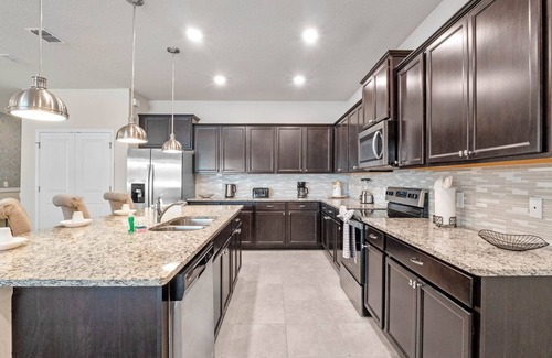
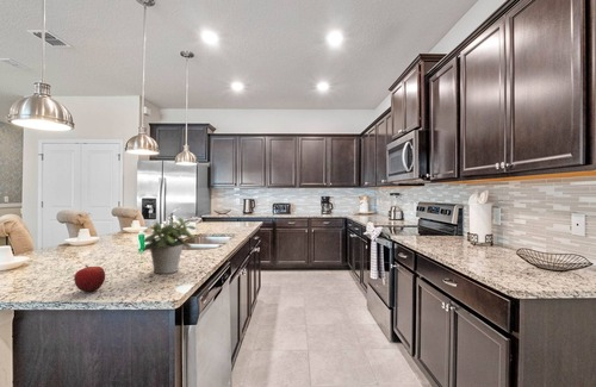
+ potted plant (170, 245)
+ fruit (89, 277)
